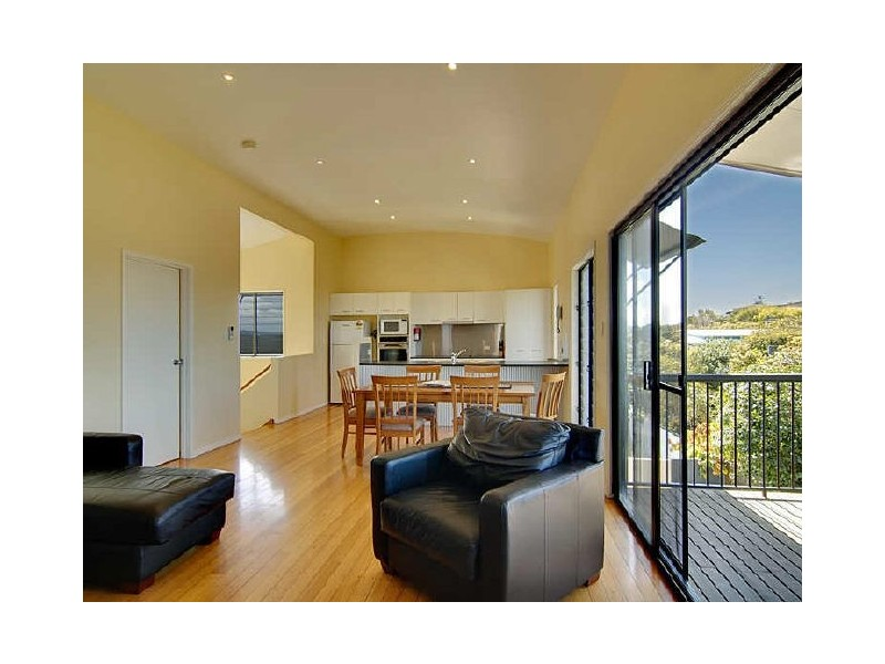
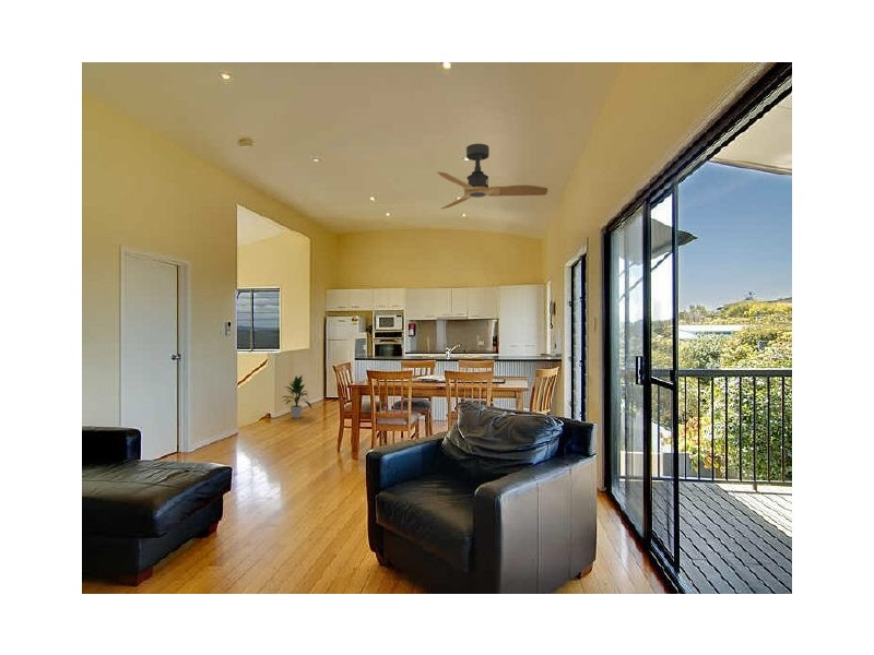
+ indoor plant (296, 396)
+ ceiling fan (487, 176)
